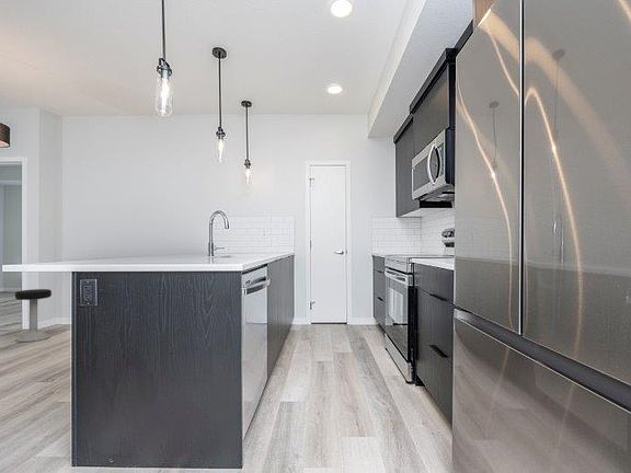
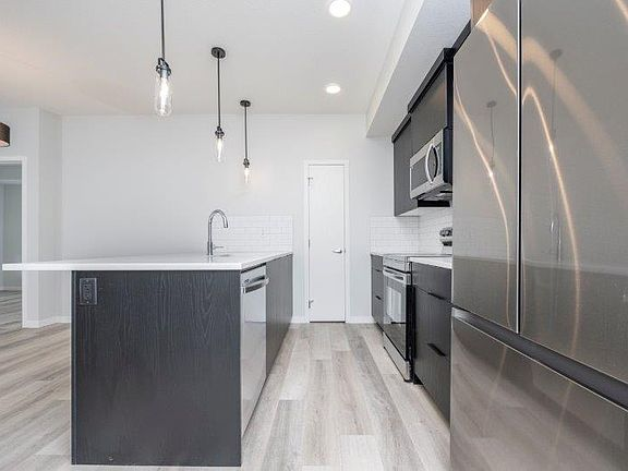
- stool (33, 314)
